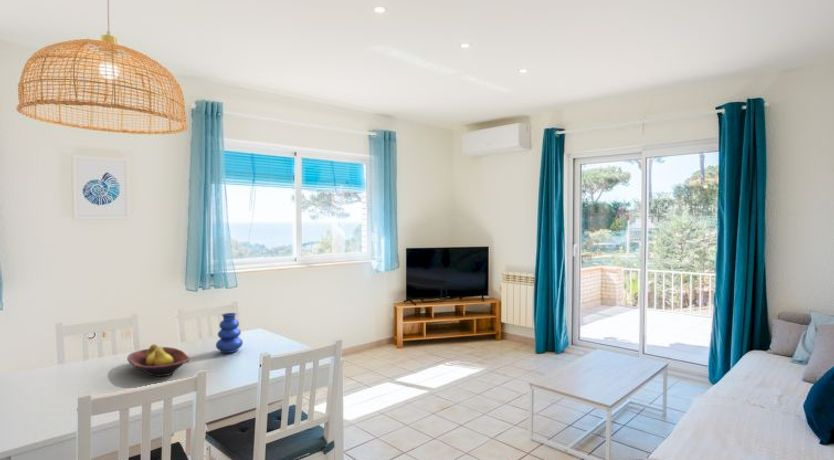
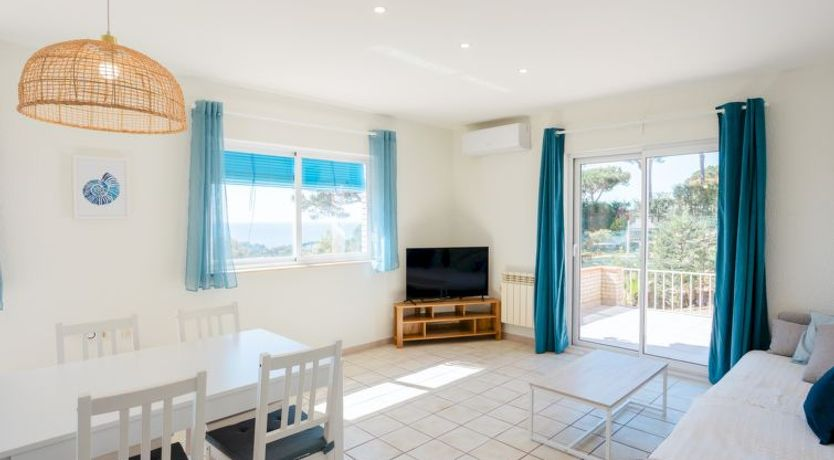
- vase (229, 332)
- fruit bowl (158, 357)
